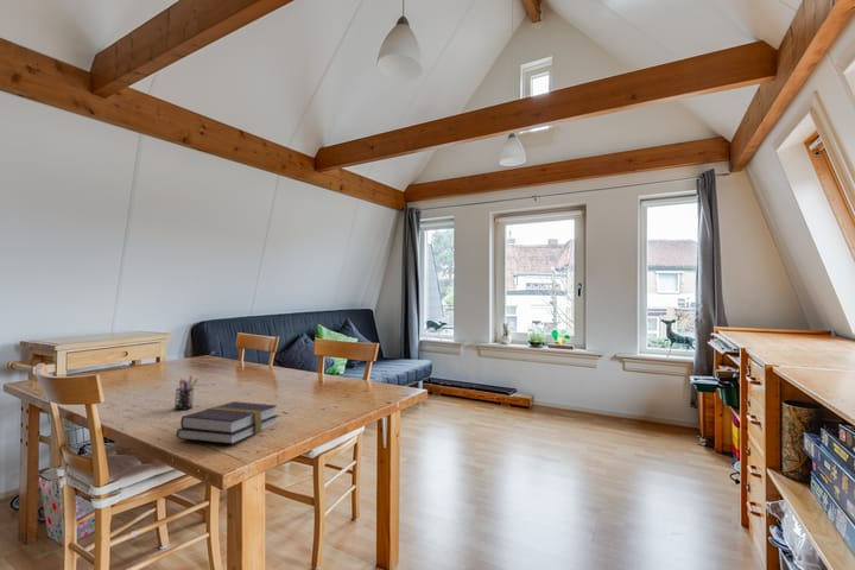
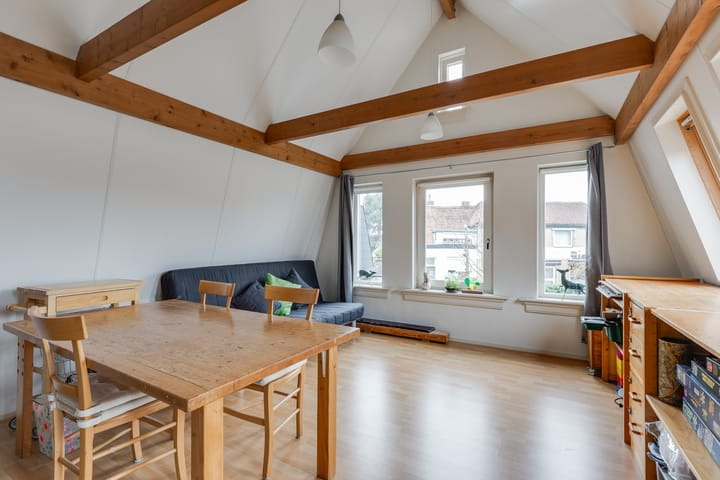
- pen holder (186, 391)
- book (232, 419)
